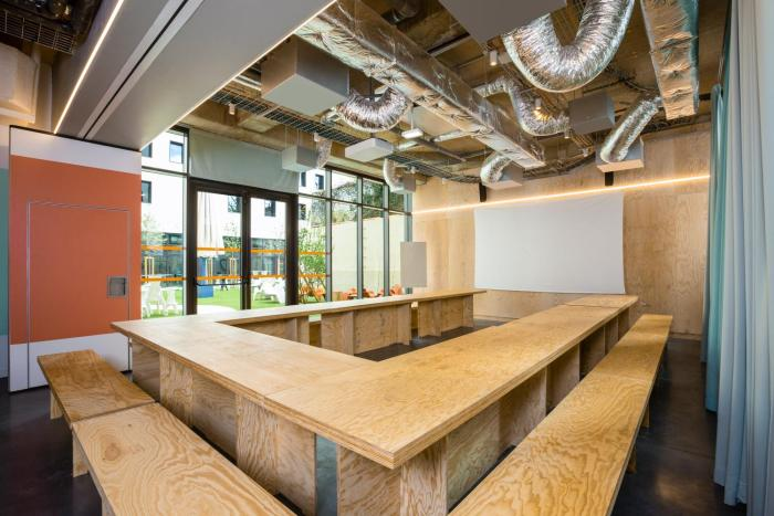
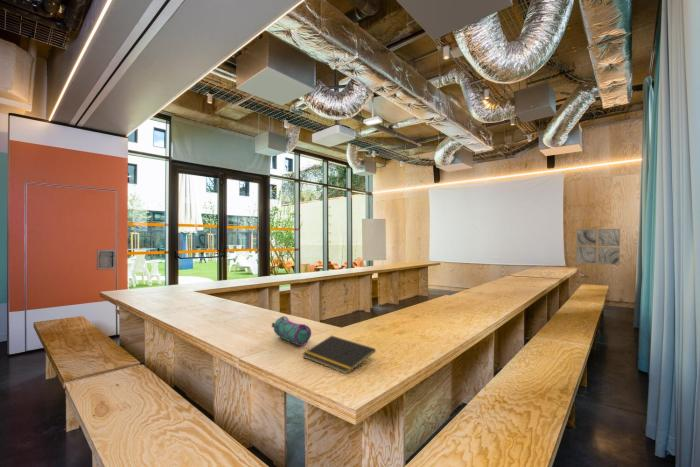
+ wall art (596, 245)
+ notepad (338, 352)
+ pencil case (291, 330)
